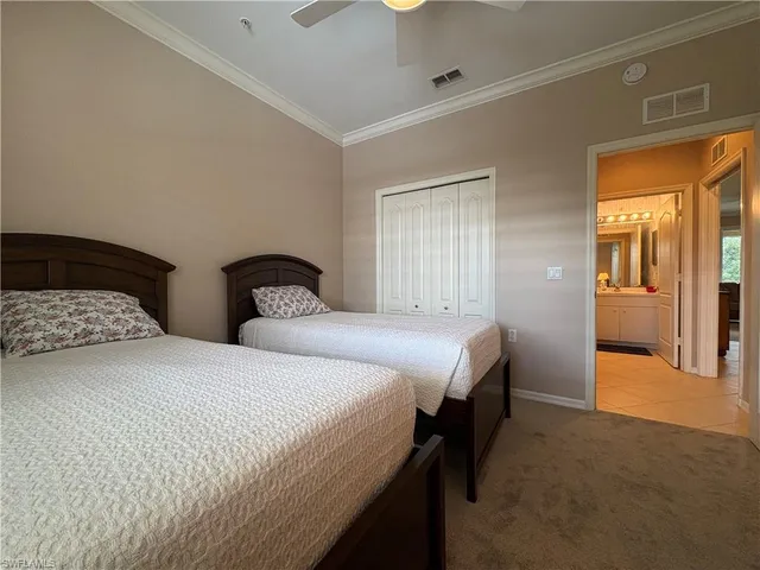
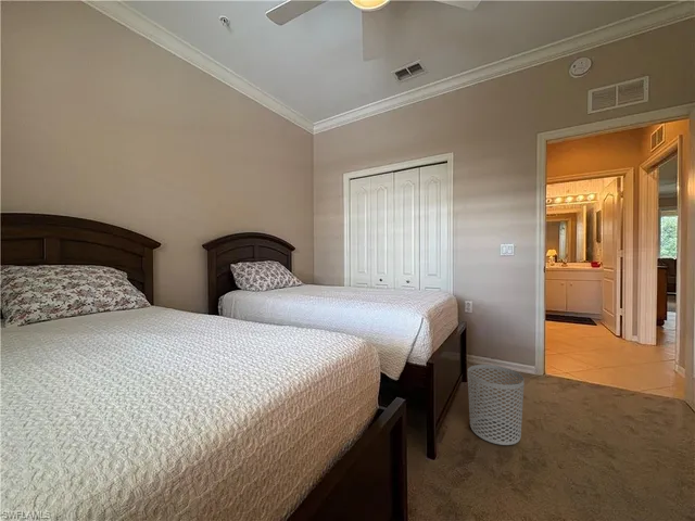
+ waste bin (494, 403)
